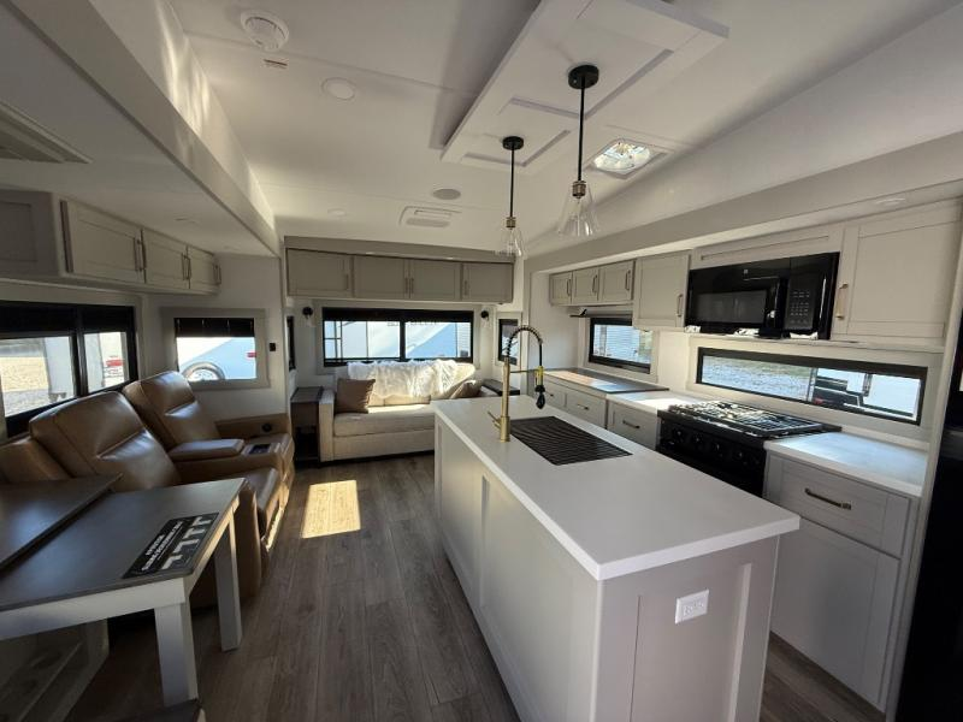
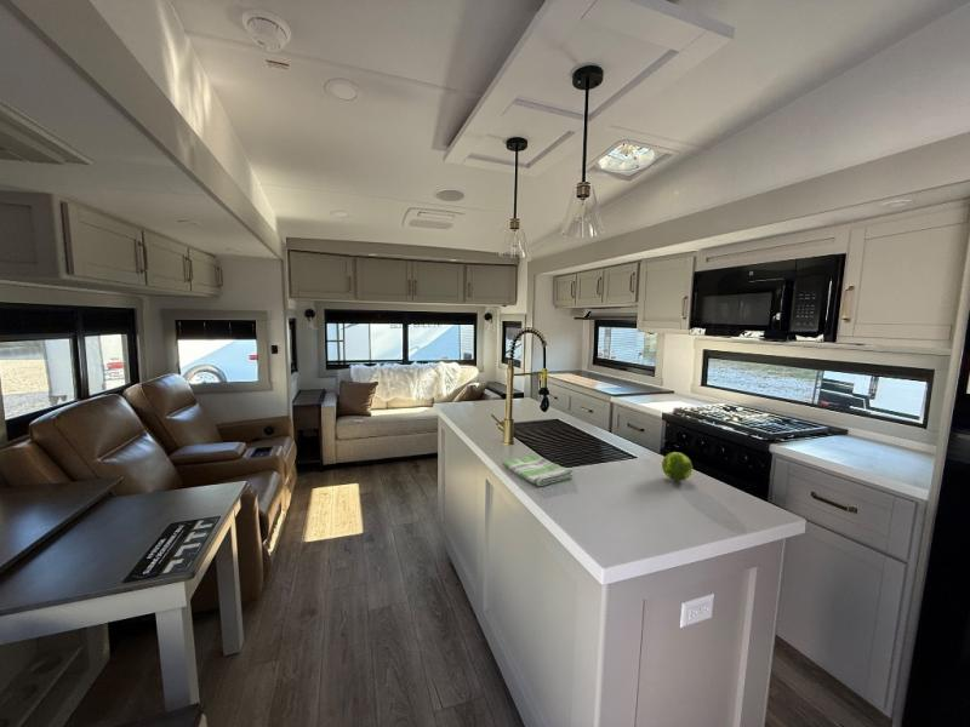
+ fruit (677, 465)
+ dish towel (536, 466)
